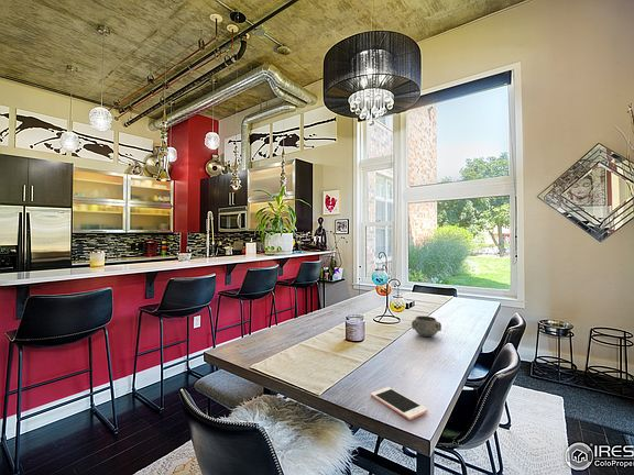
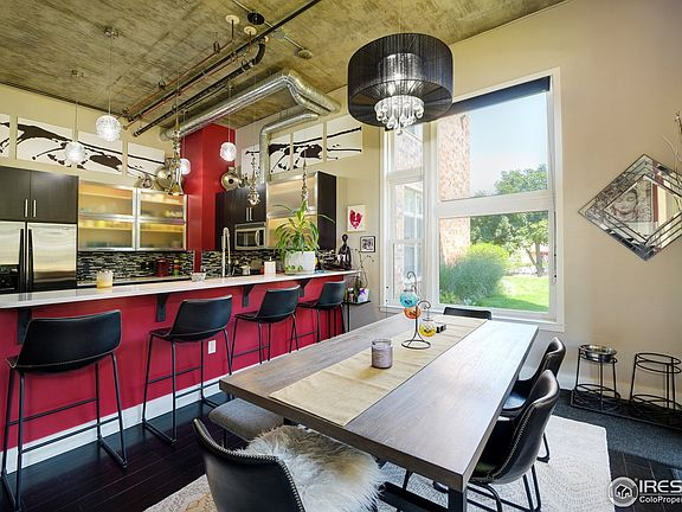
- decorative bowl (427, 327)
- cell phone (397, 401)
